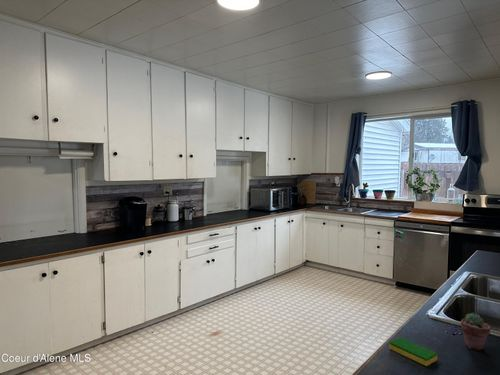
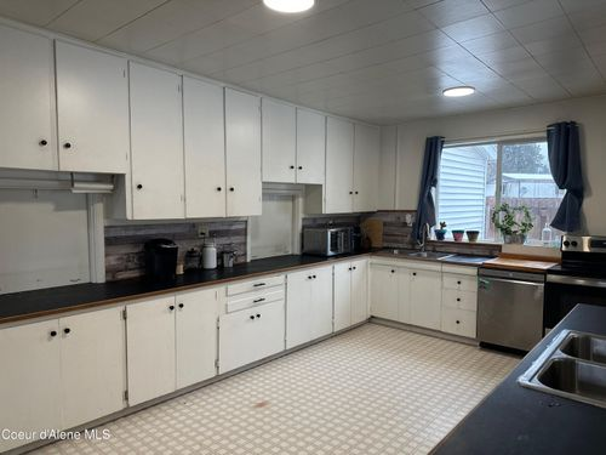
- potted succulent (475, 330)
- dish sponge (412, 350)
